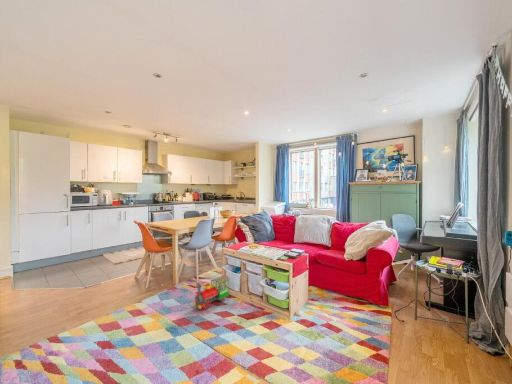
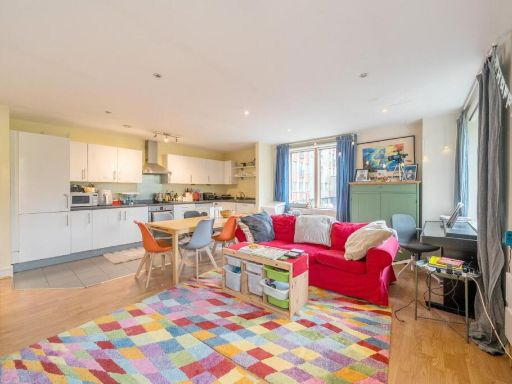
- toy train (210, 291)
